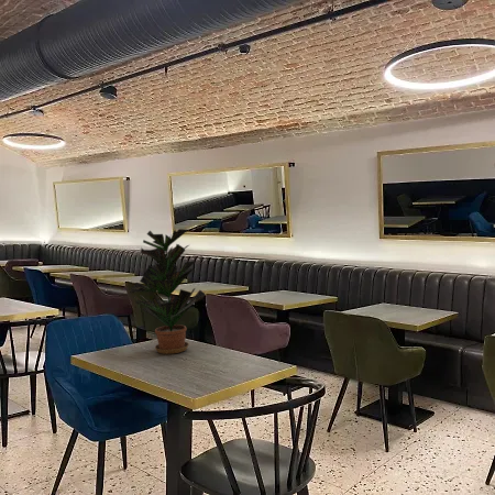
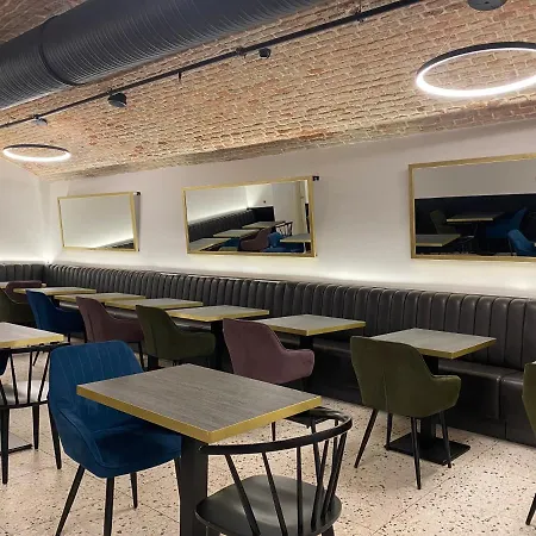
- potted plant (162, 290)
